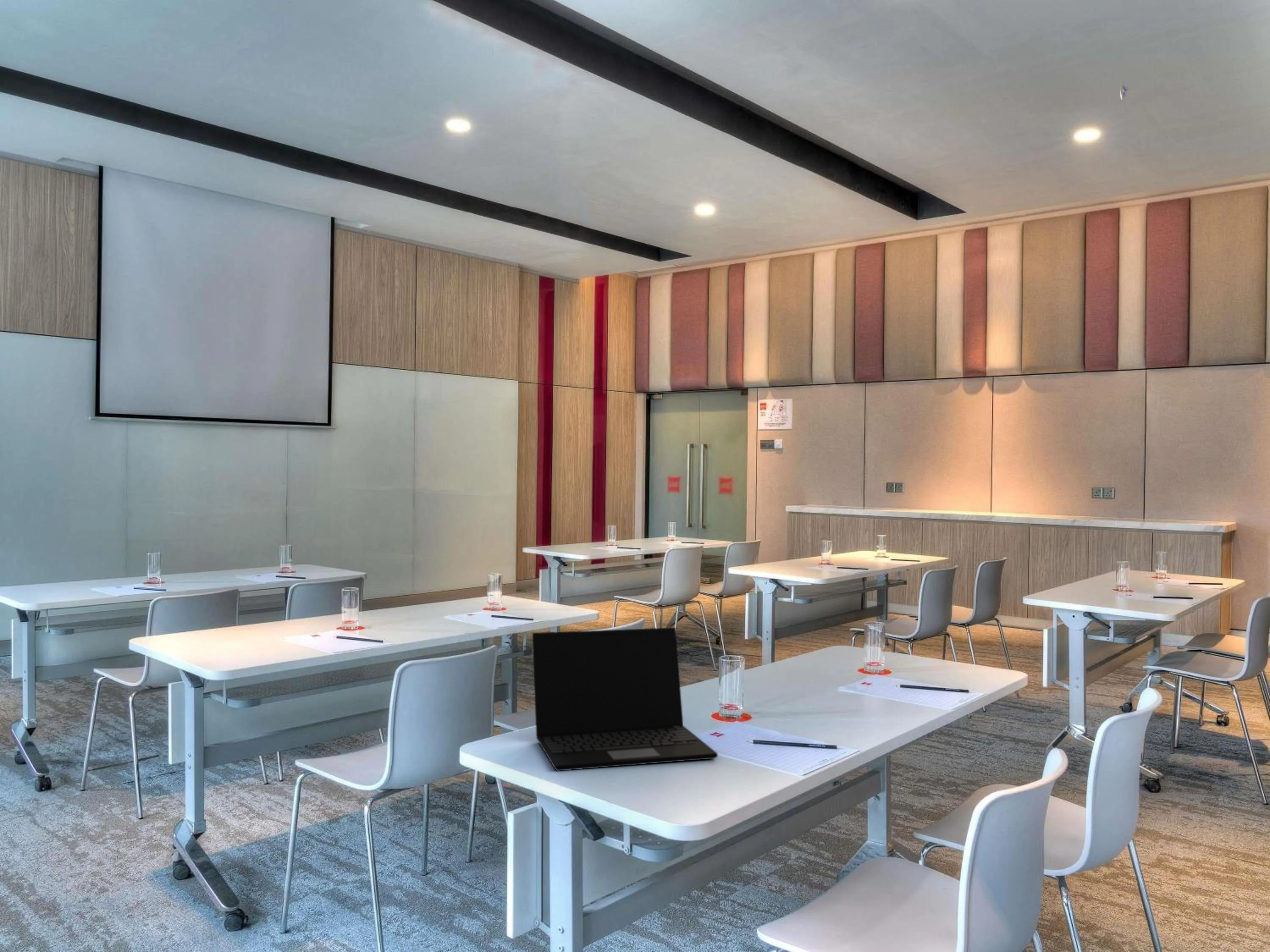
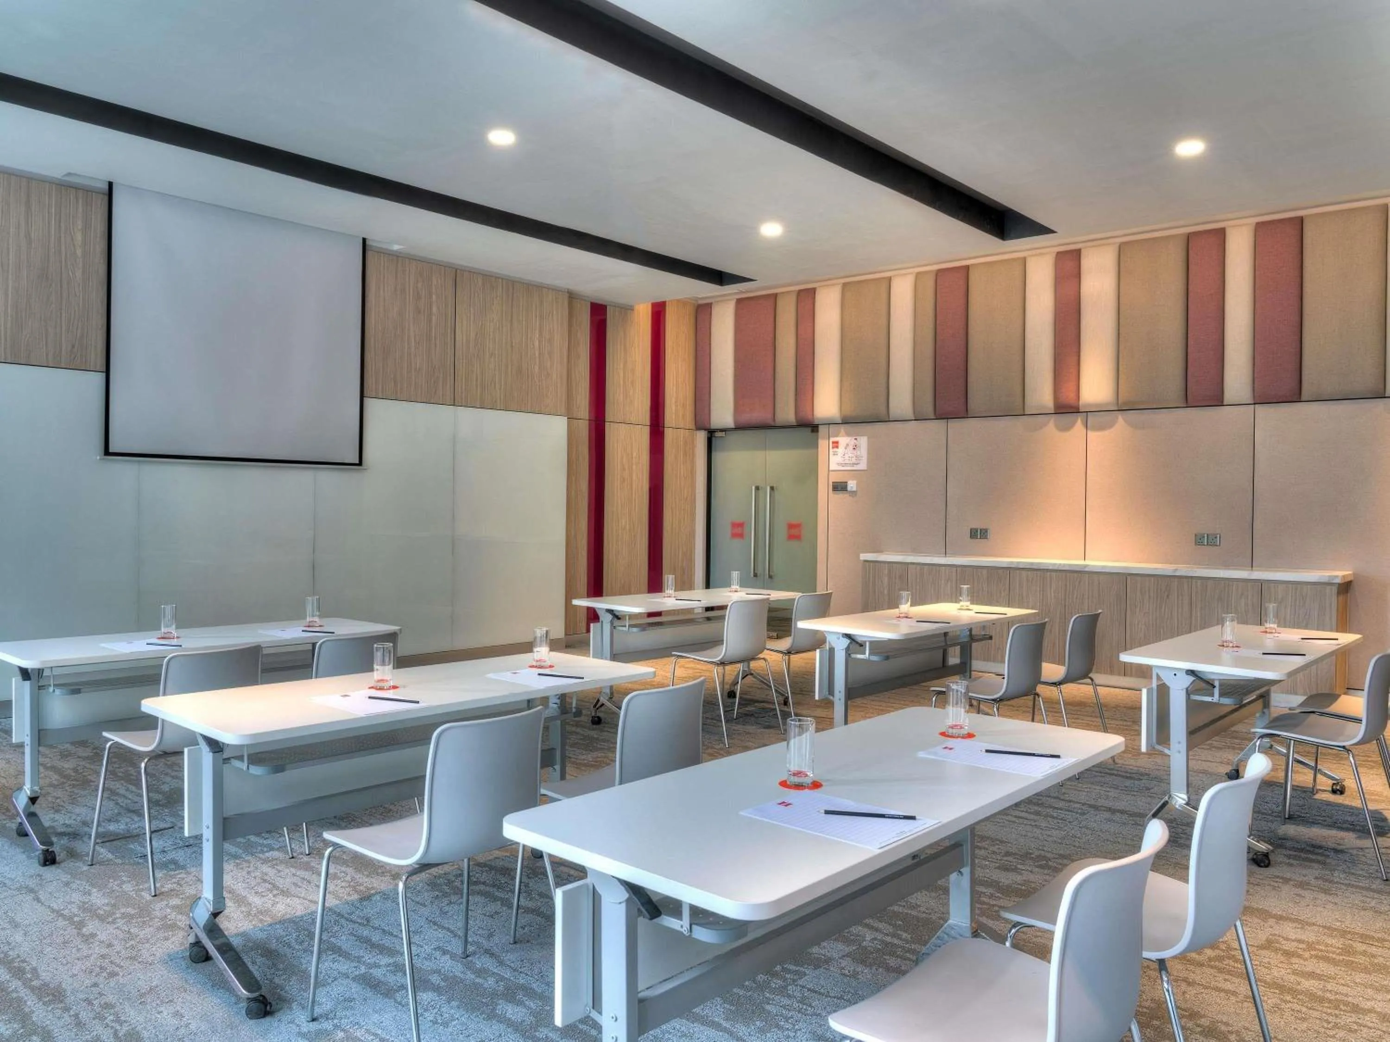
- laptop (620, 693)
- smoke detector (1124, 89)
